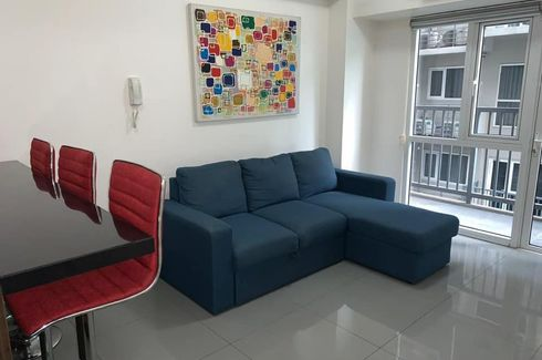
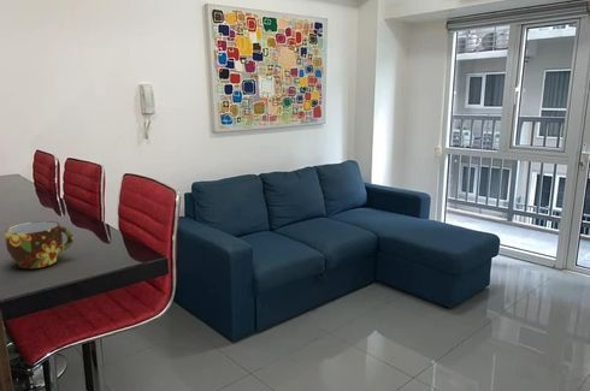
+ cup (39, 244)
